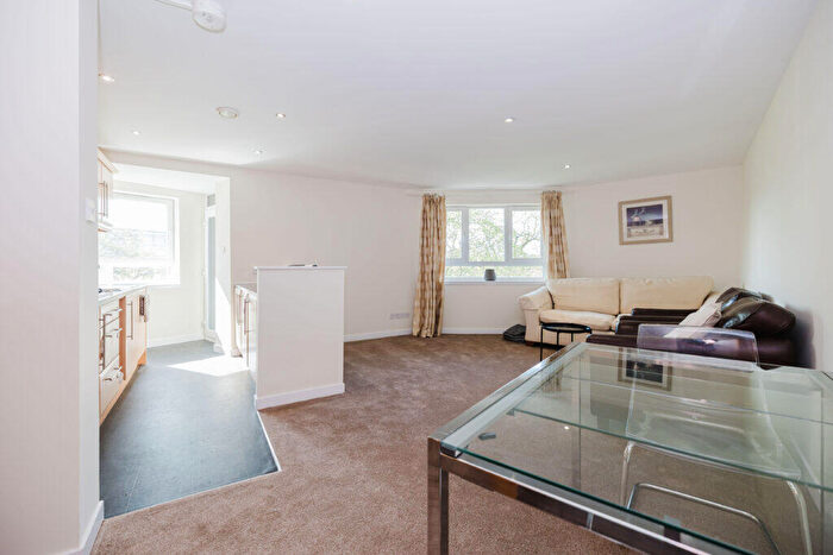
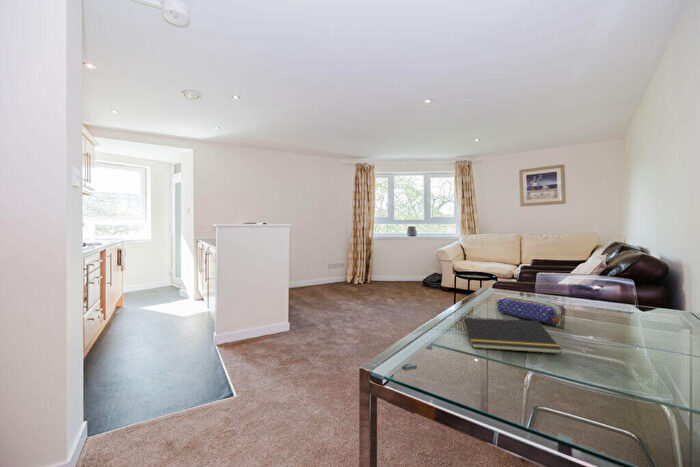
+ notepad (507, 333)
+ pencil case (528, 308)
